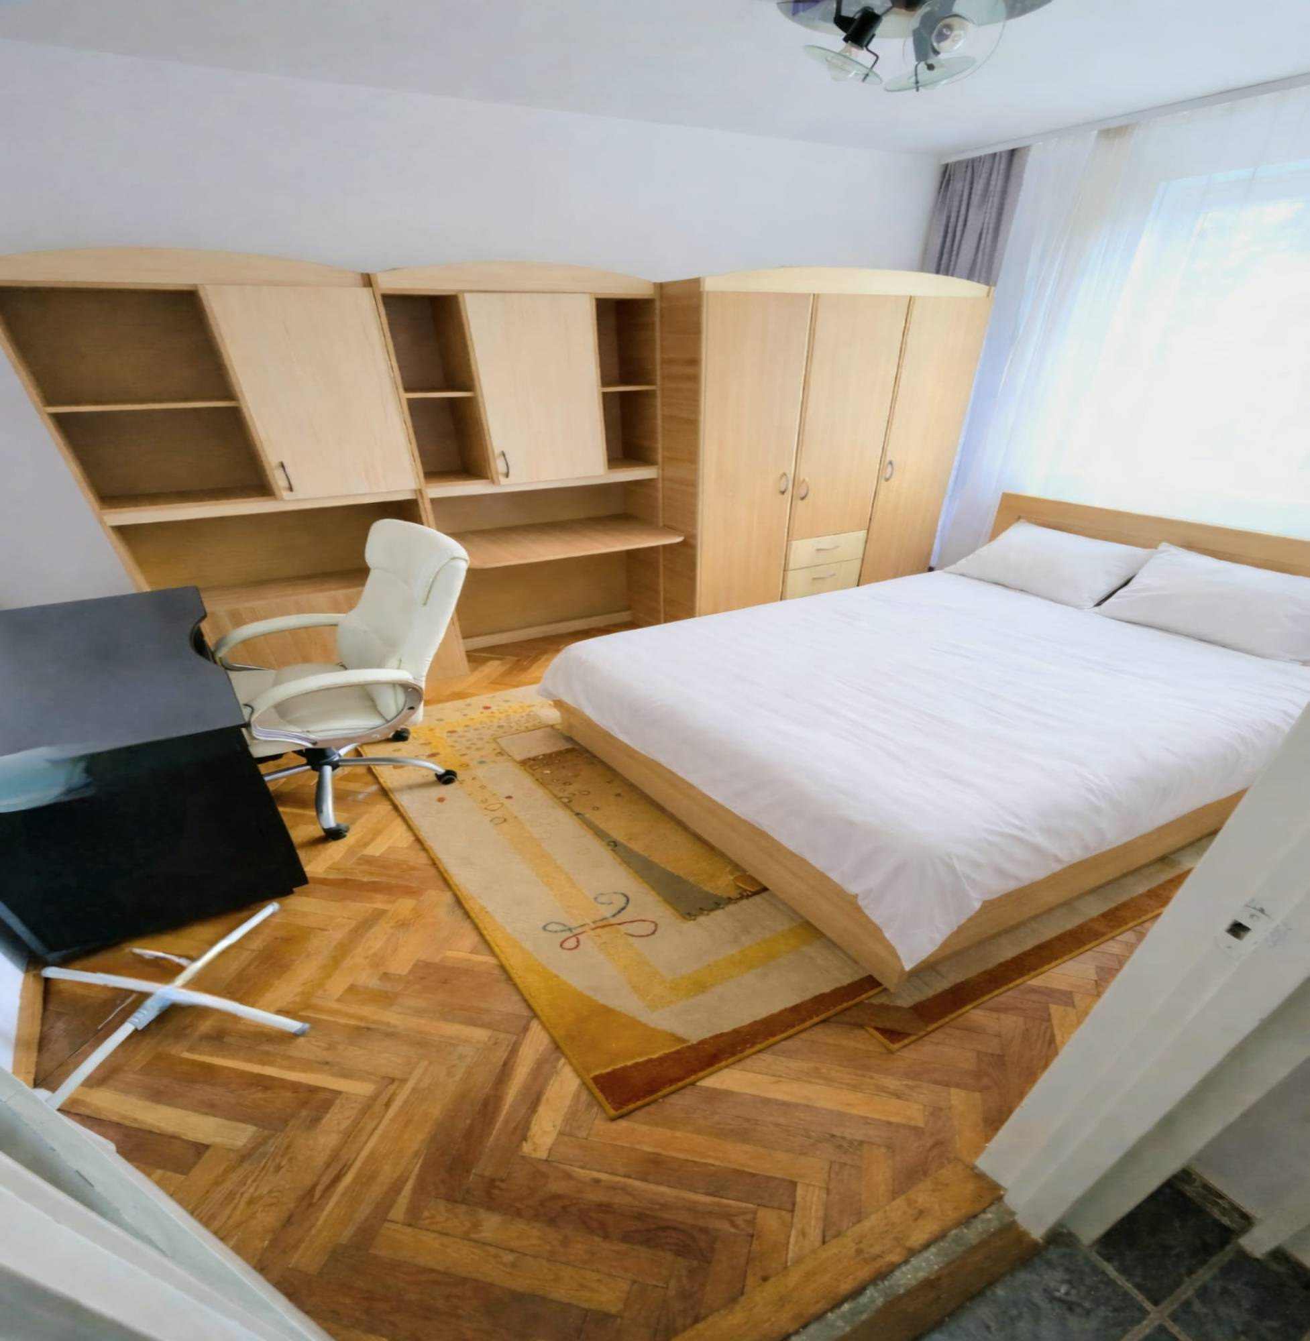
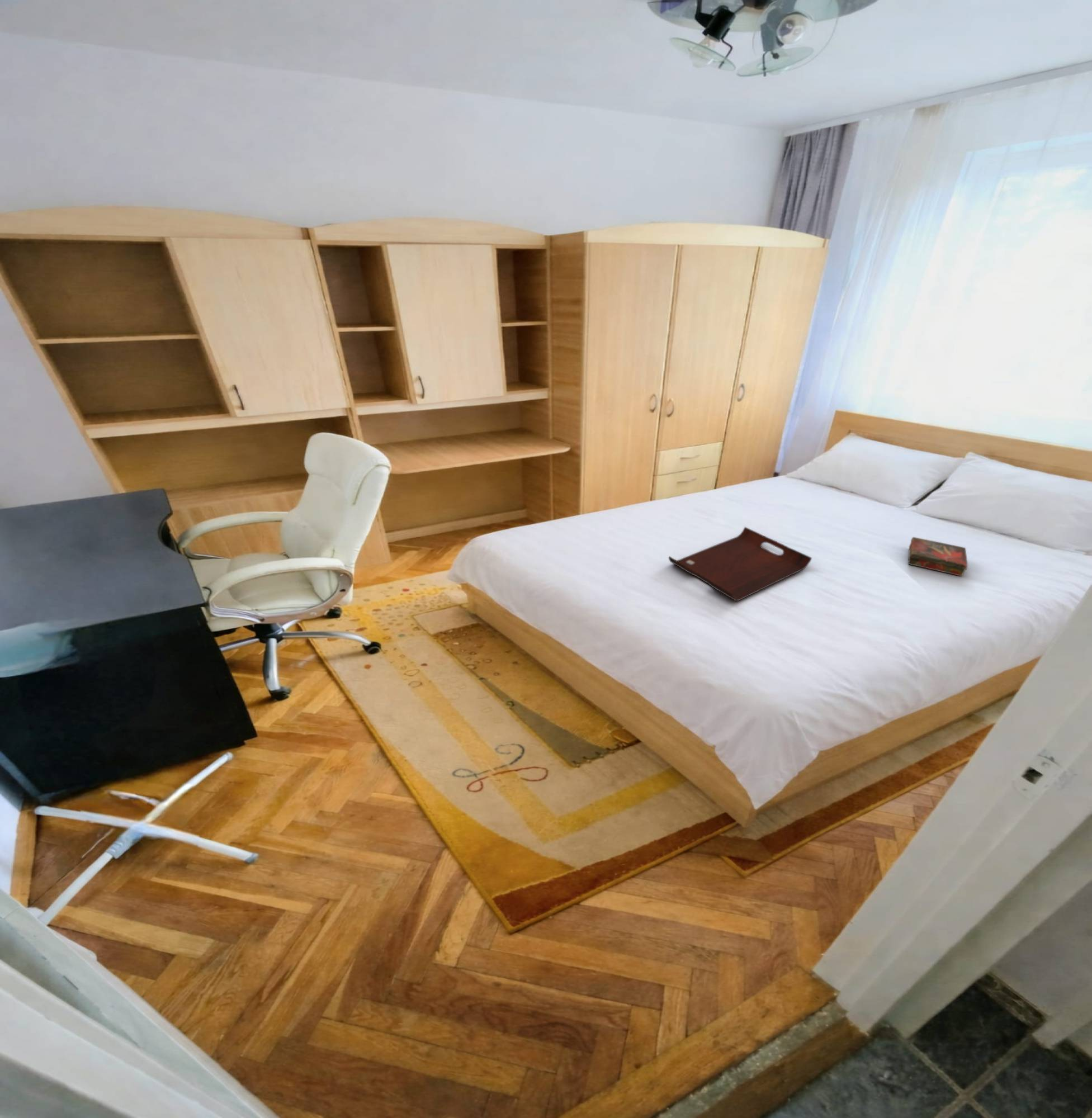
+ serving tray (738, 561)
+ book (936, 556)
